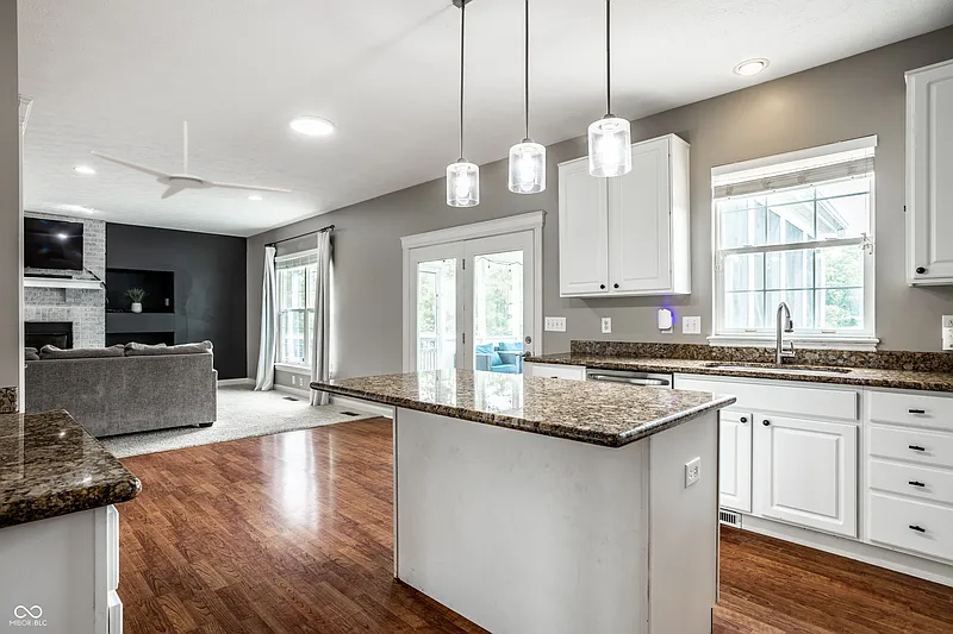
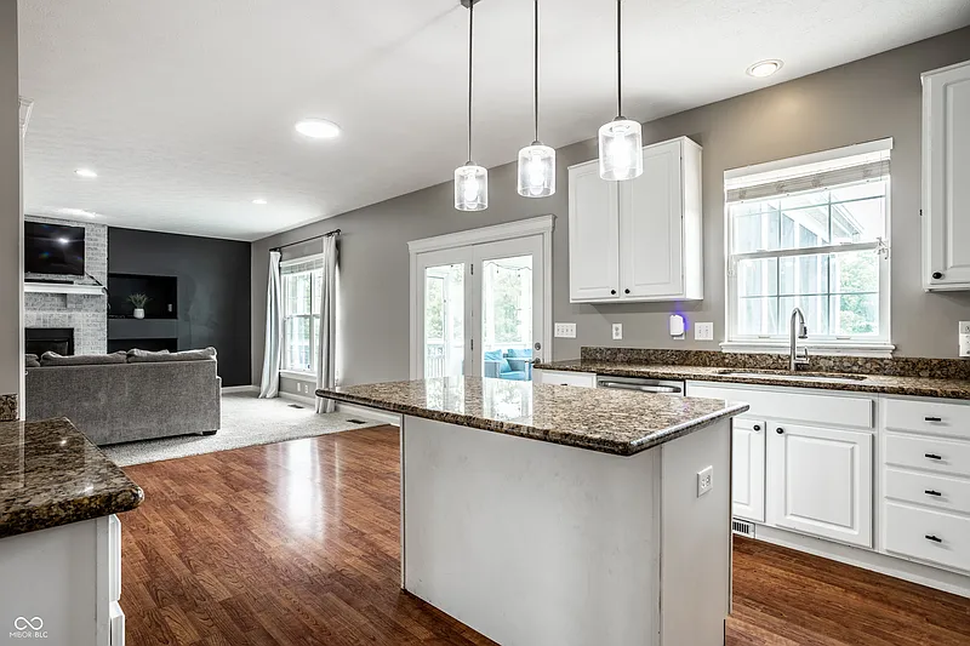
- ceiling fan (187, 157)
